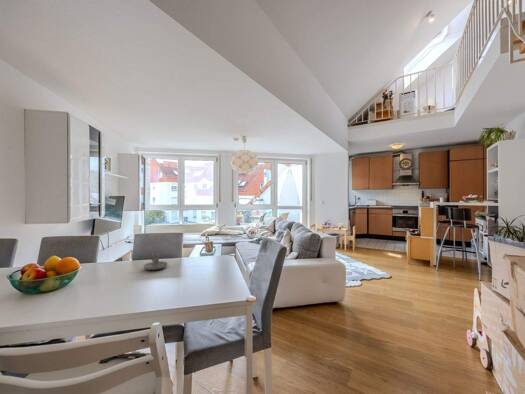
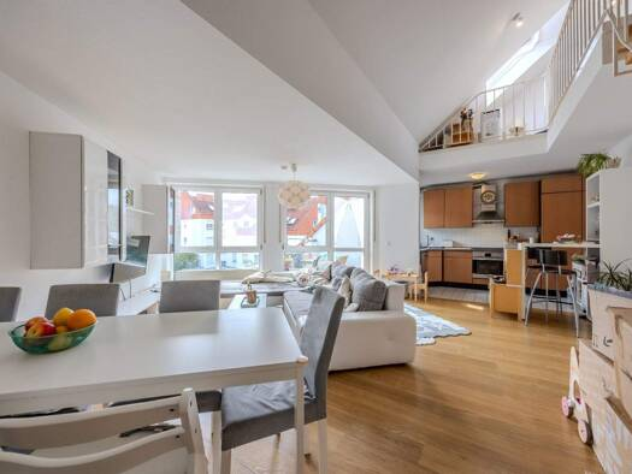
- candle holder (155, 261)
